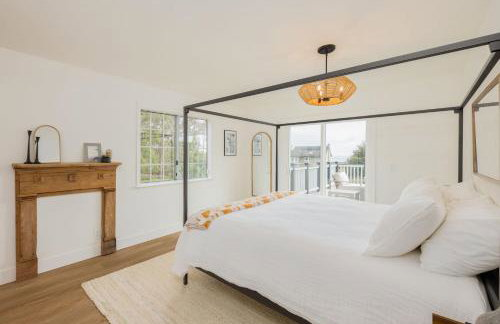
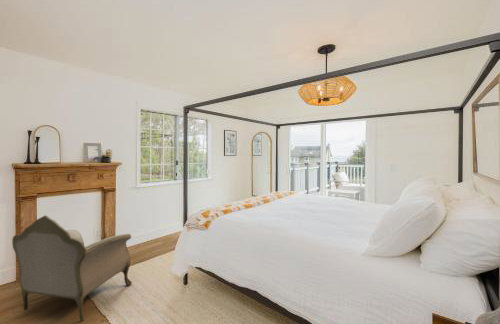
+ armchair (79, 253)
